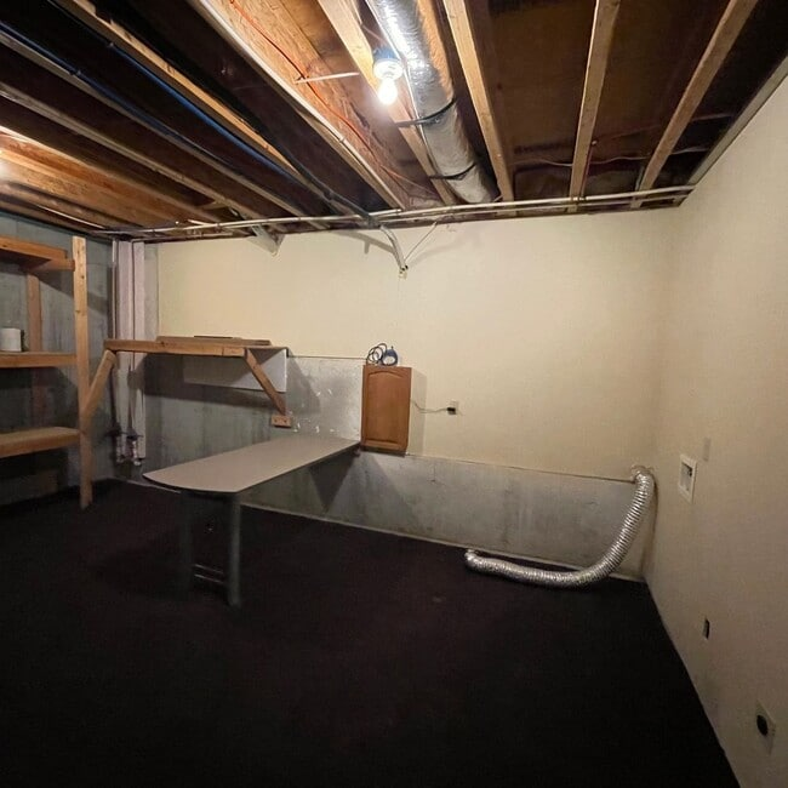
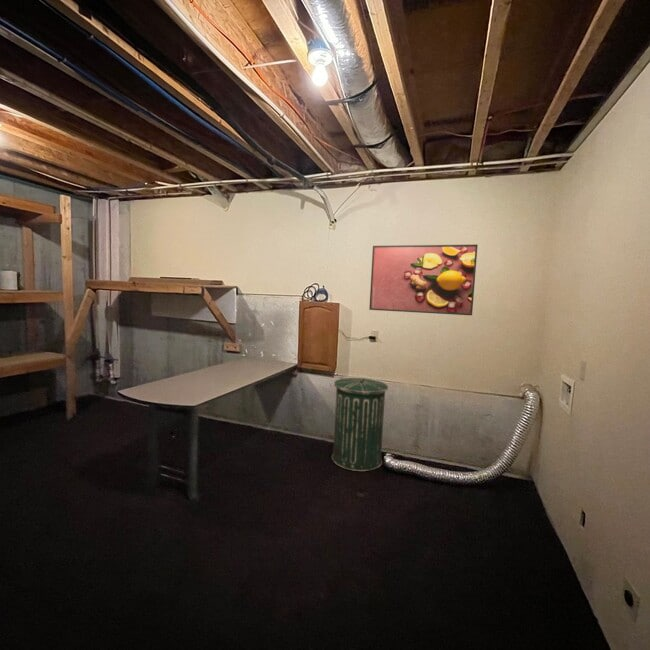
+ trash can (358, 419)
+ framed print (420, 279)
